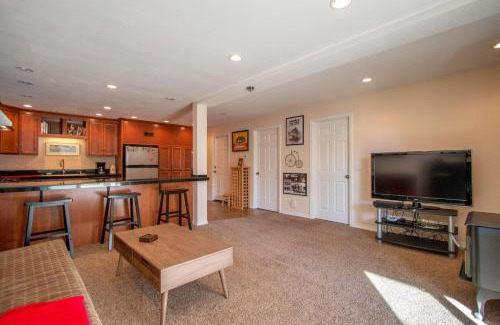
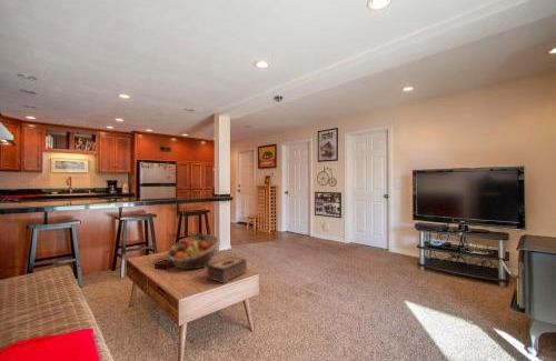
+ fruit basket (193, 250)
+ tissue box (227, 269)
